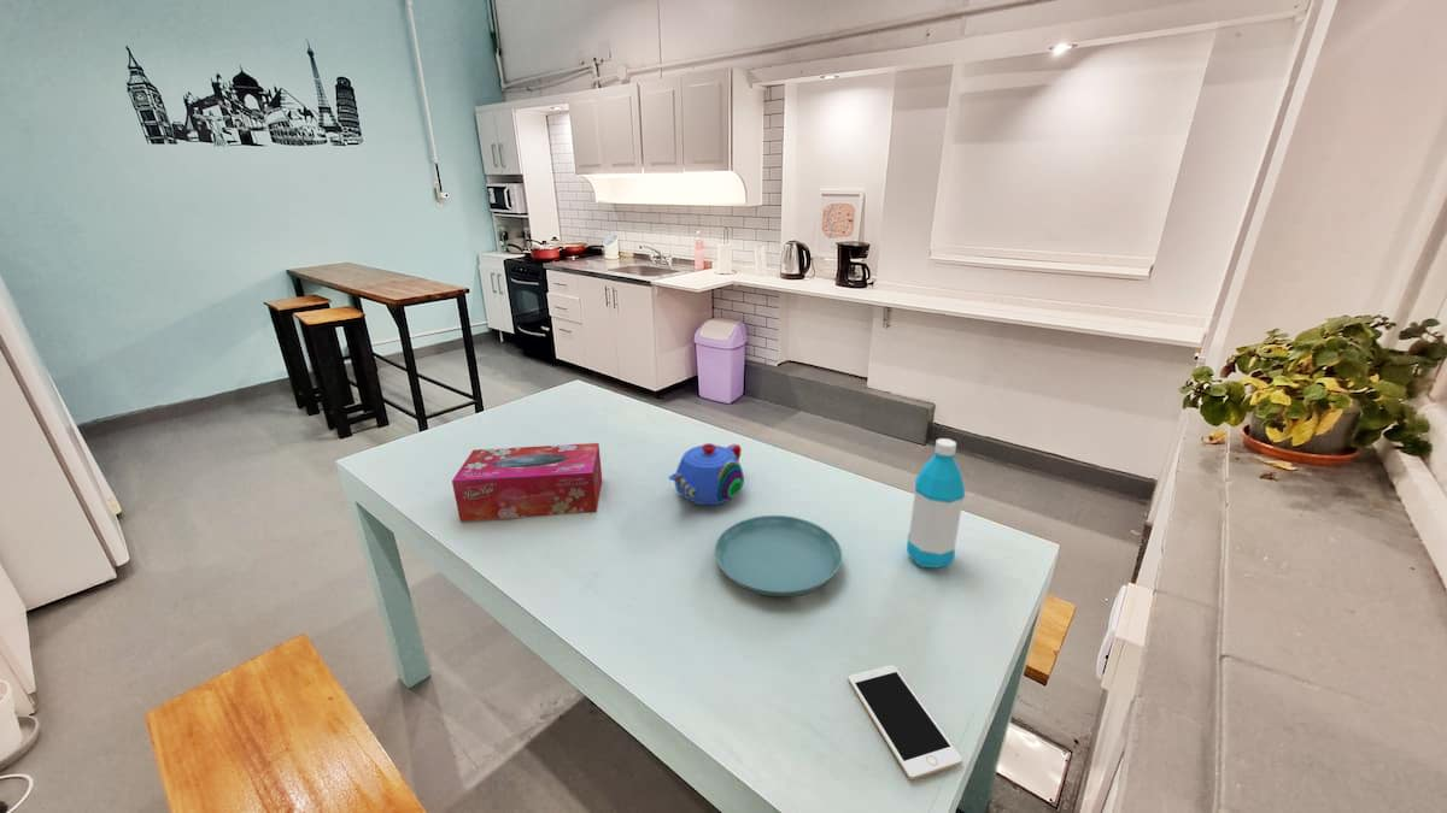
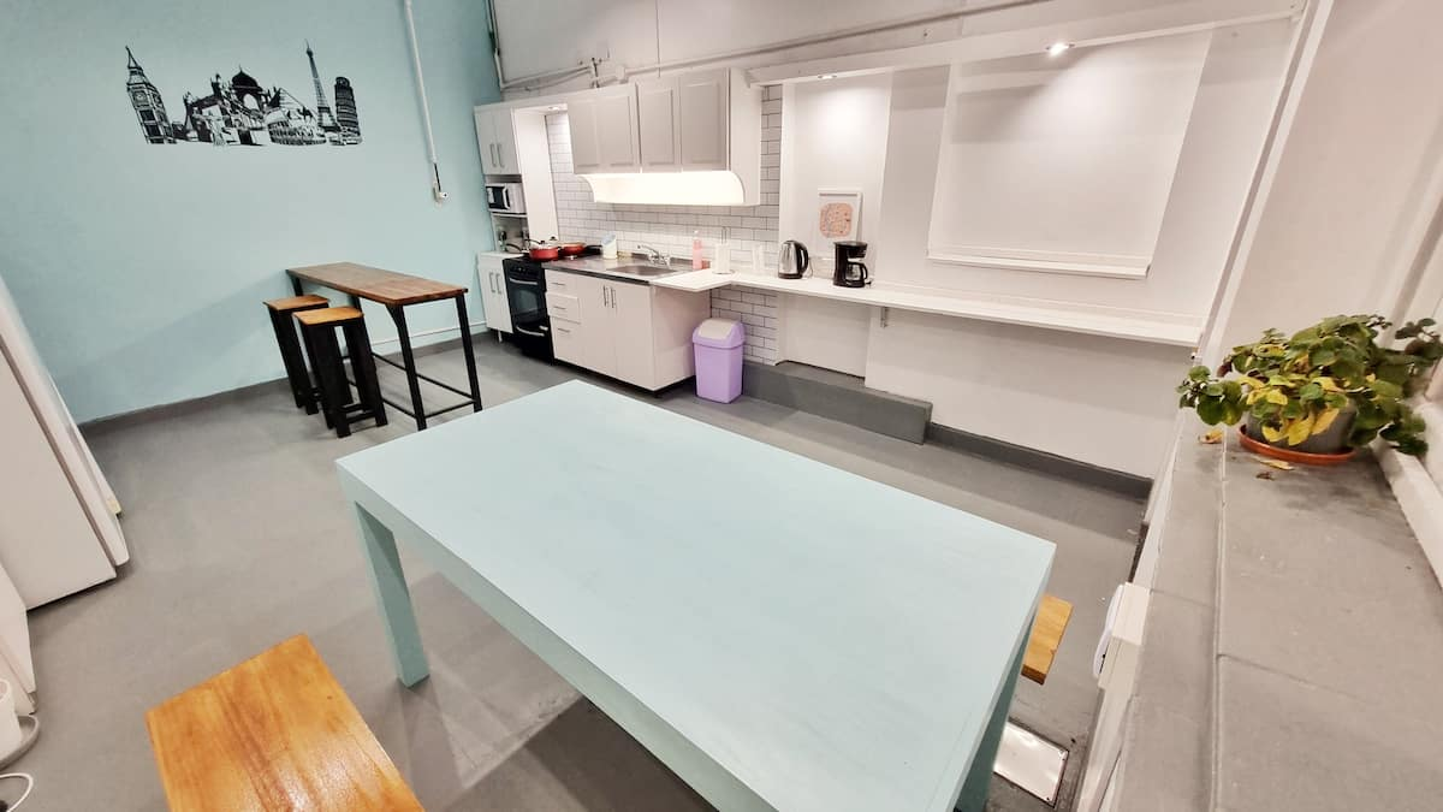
- water bottle (937, 502)
- cell phone (900, 715)
- teapot (707, 471)
- saucer (777, 555)
- tissue box (533, 479)
